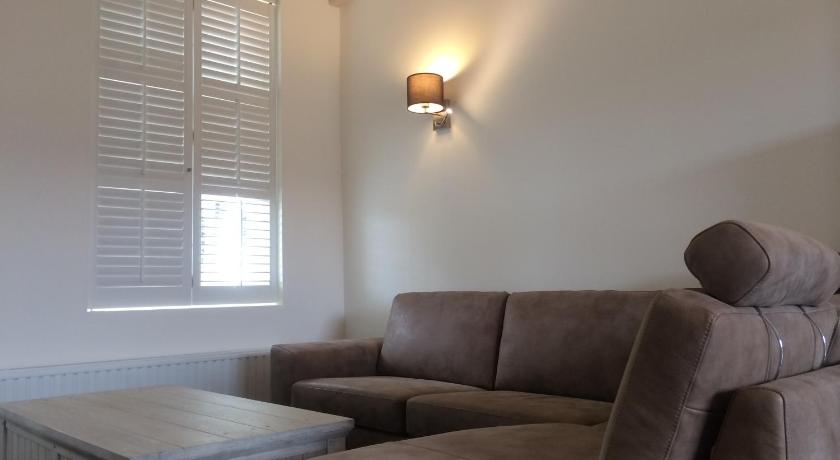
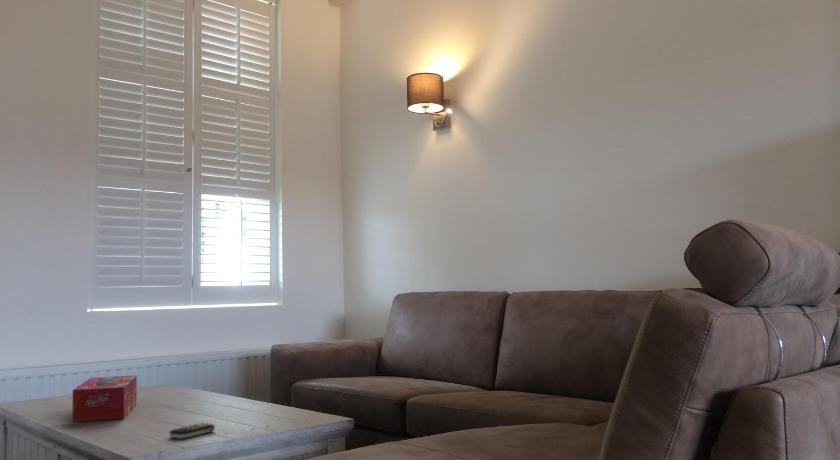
+ tissue box (106, 397)
+ remote control (192, 430)
